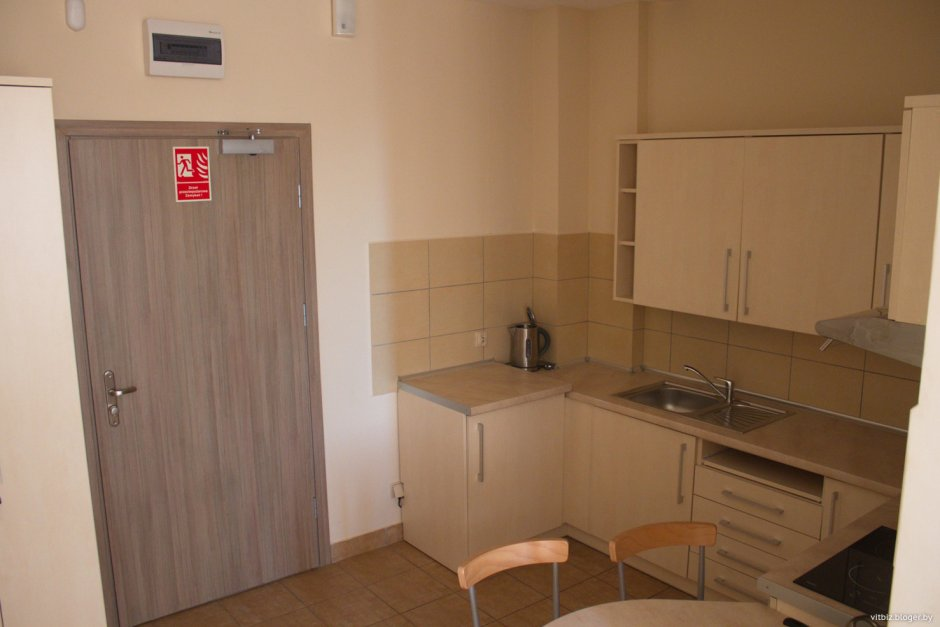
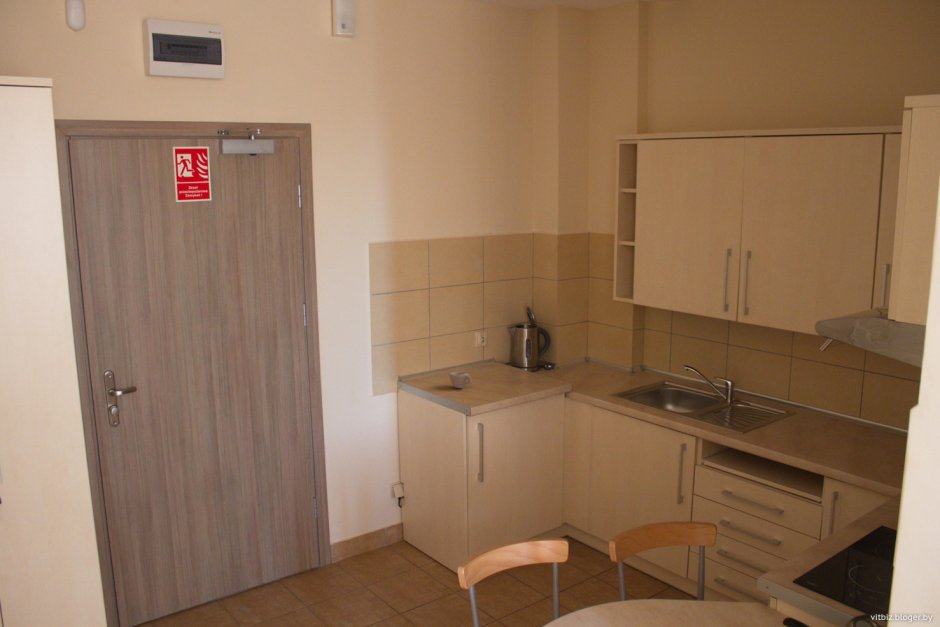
+ cup (461, 380)
